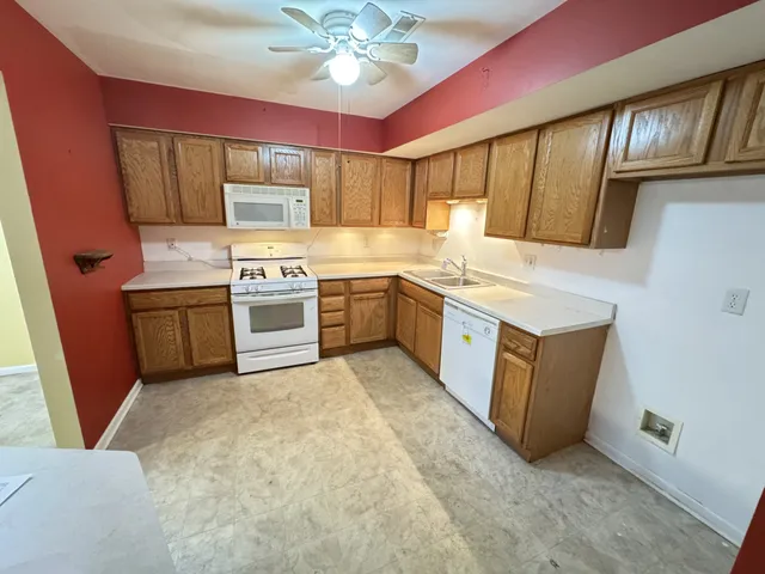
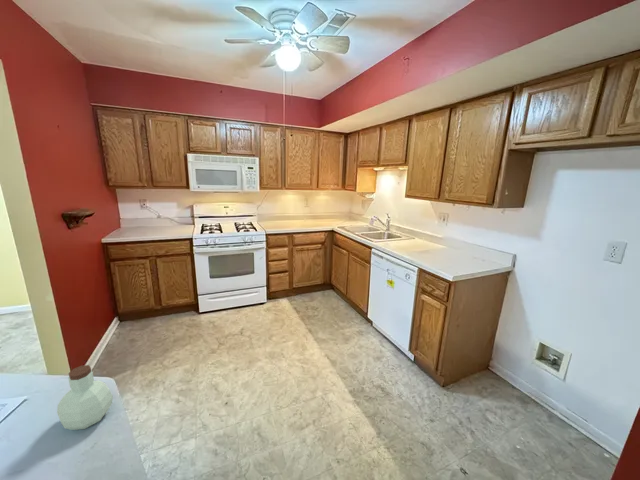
+ jar (84, 394)
